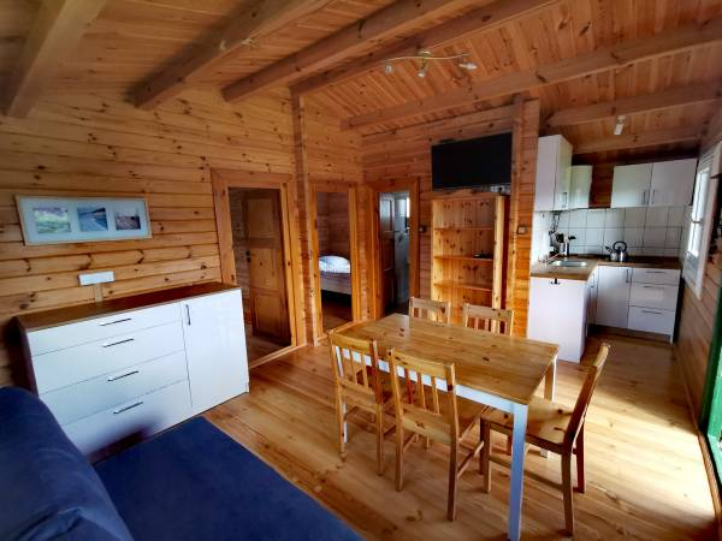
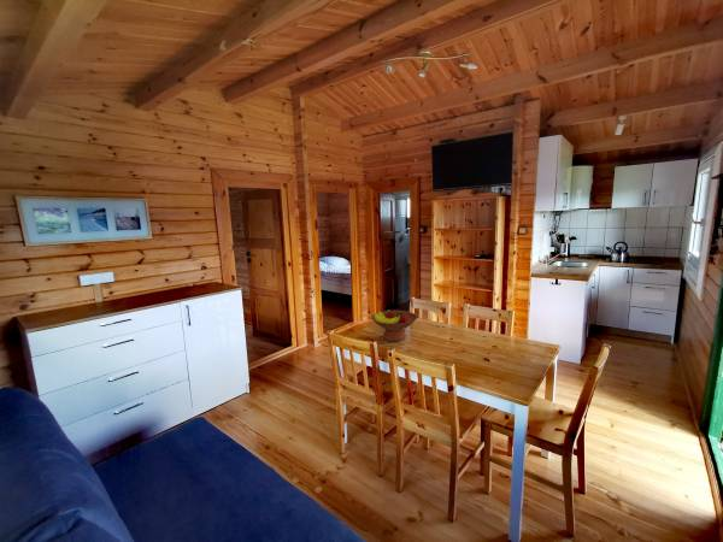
+ fruit bowl (394, 323)
